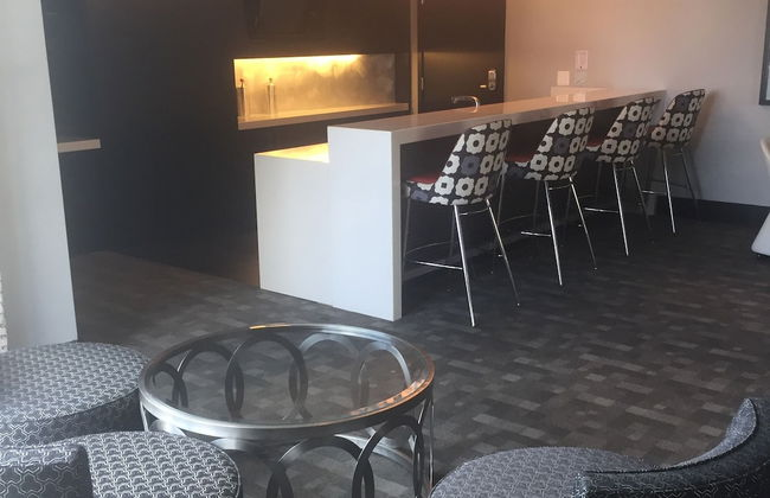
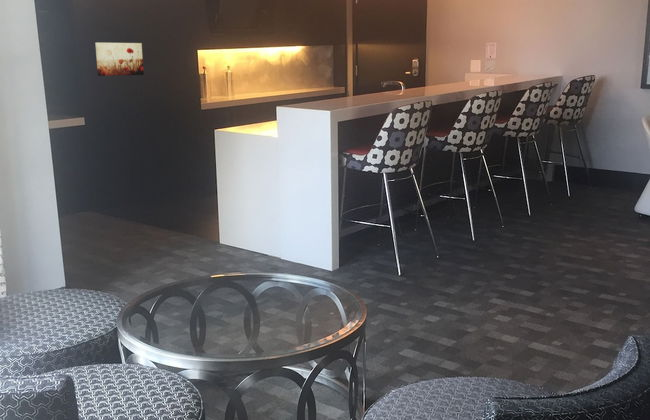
+ wall art (120, 59)
